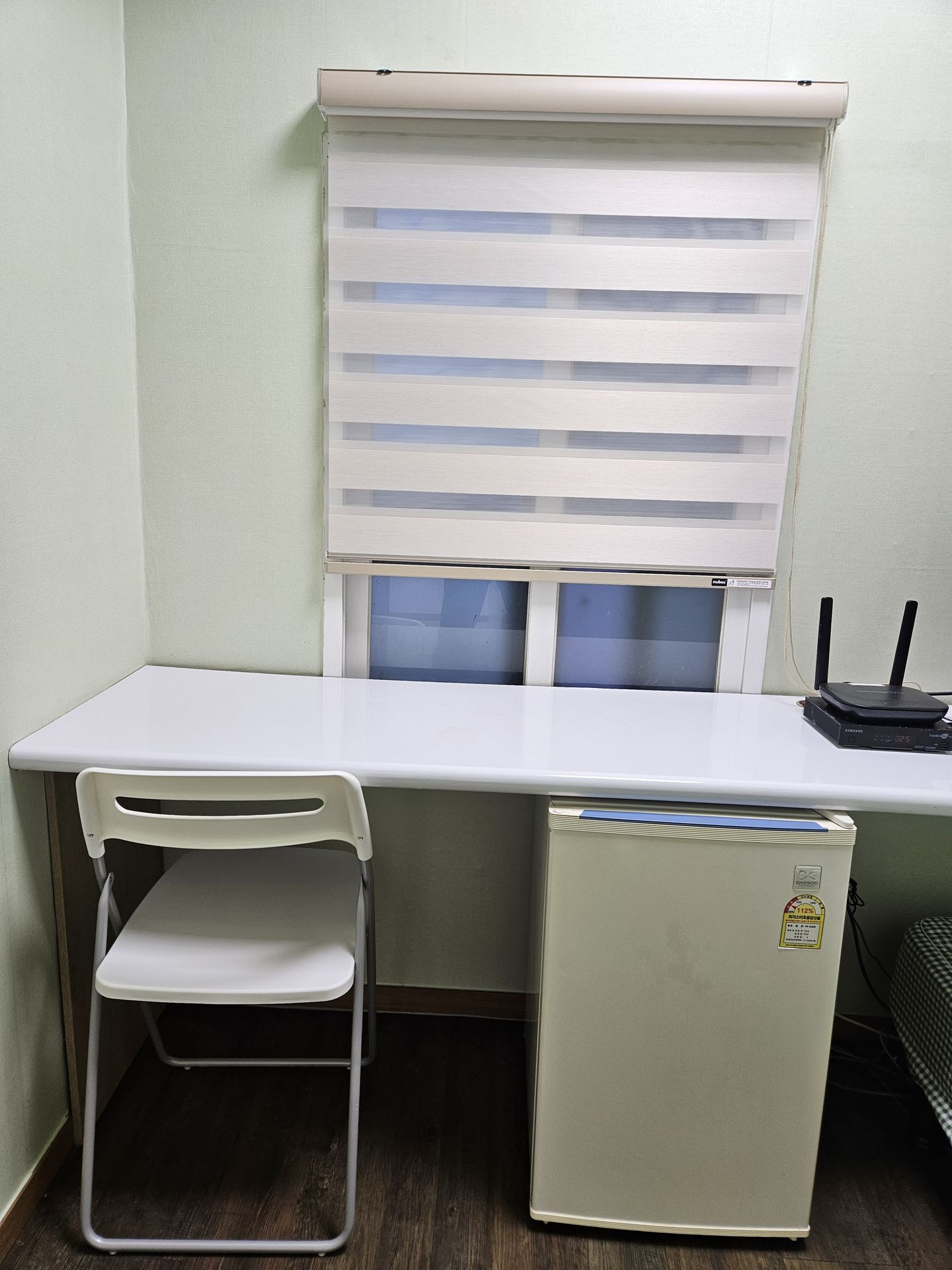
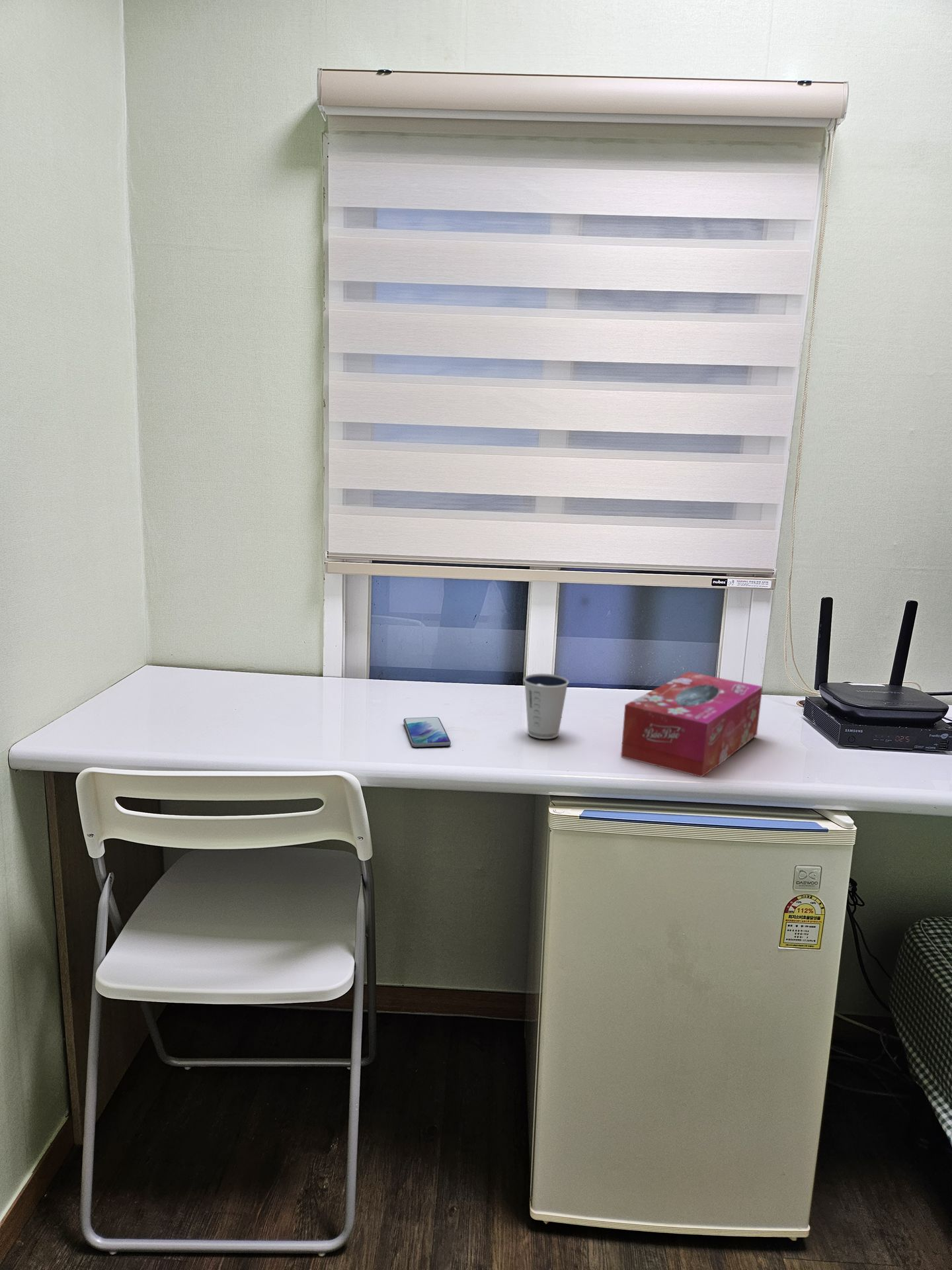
+ smartphone (426, 731)
+ tissue box (694, 720)
+ dixie cup (544, 707)
